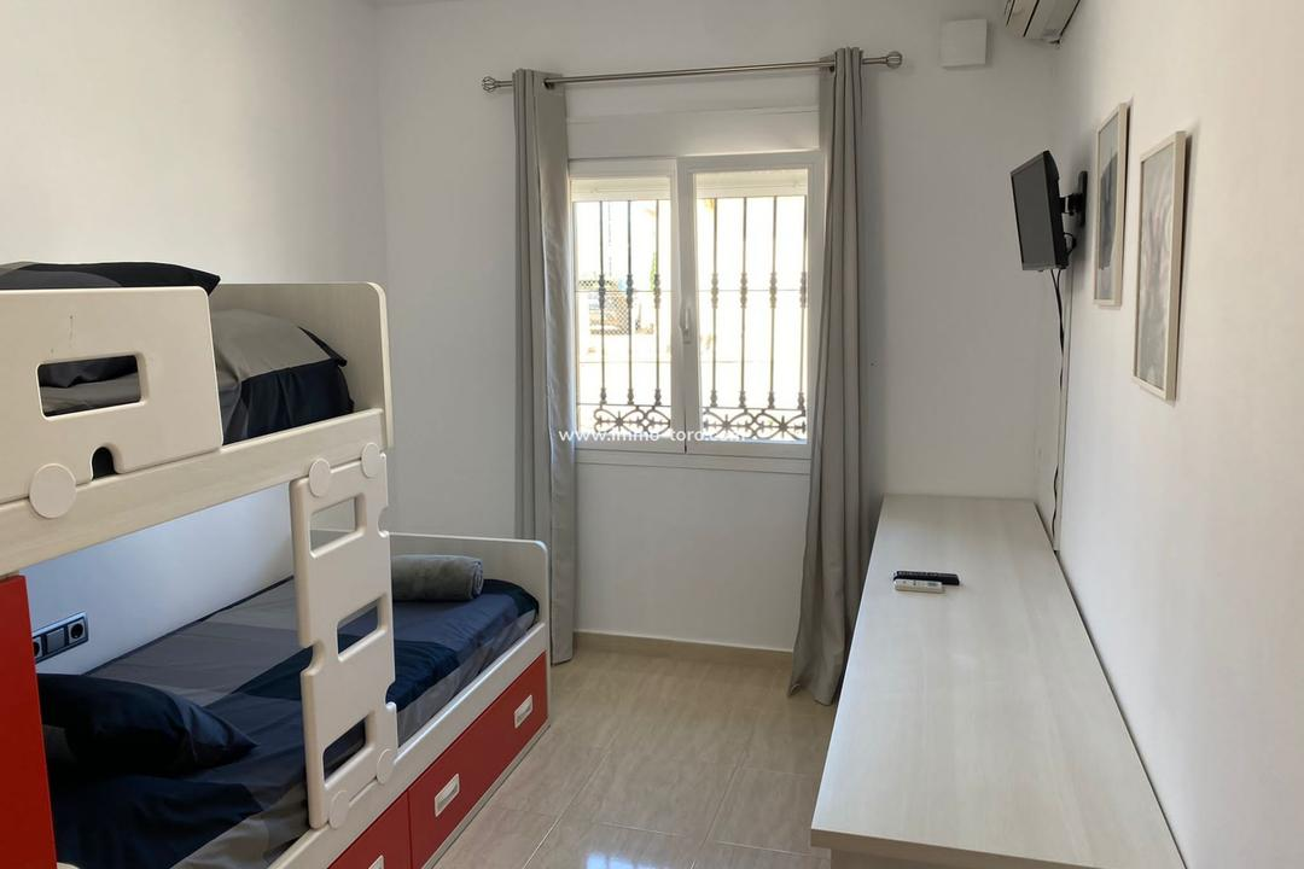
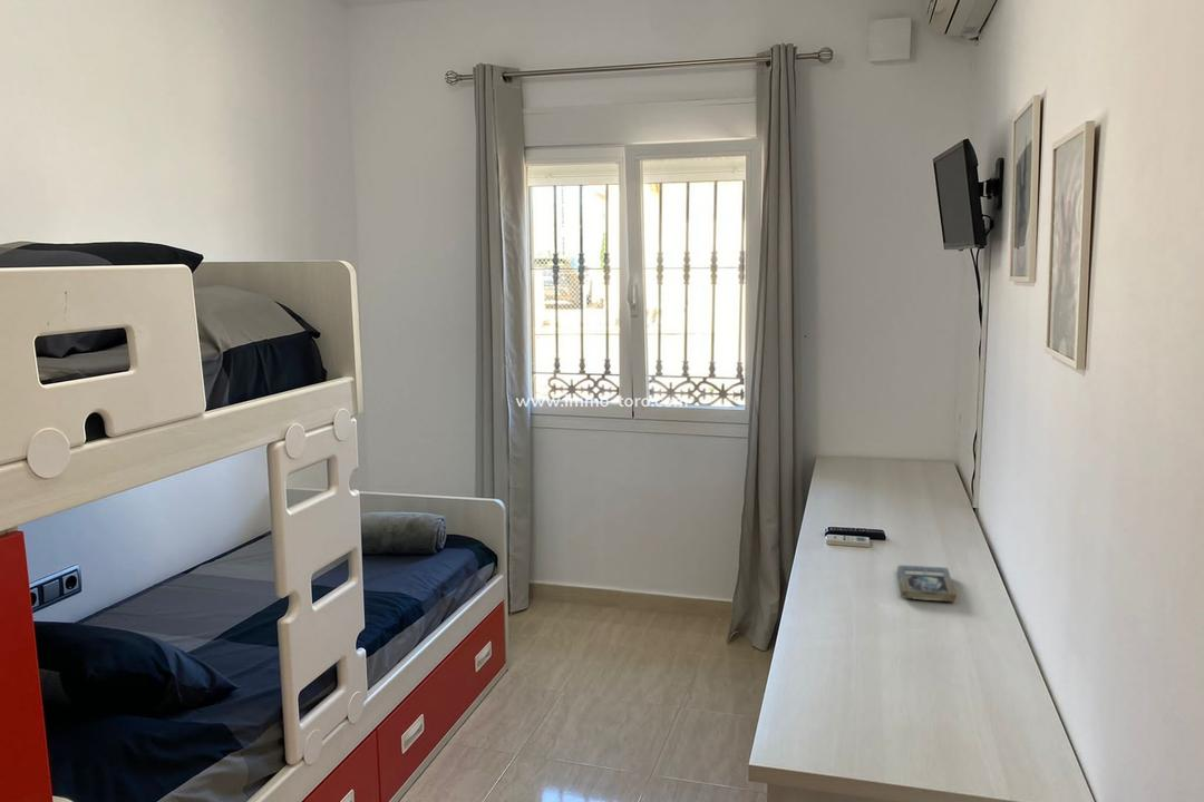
+ book (924, 581)
